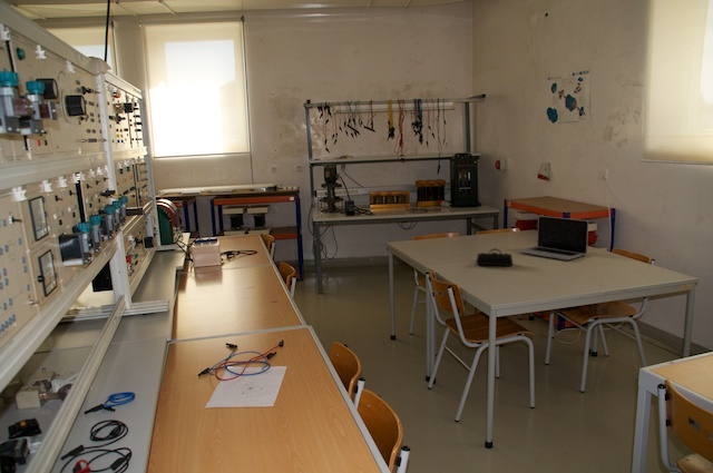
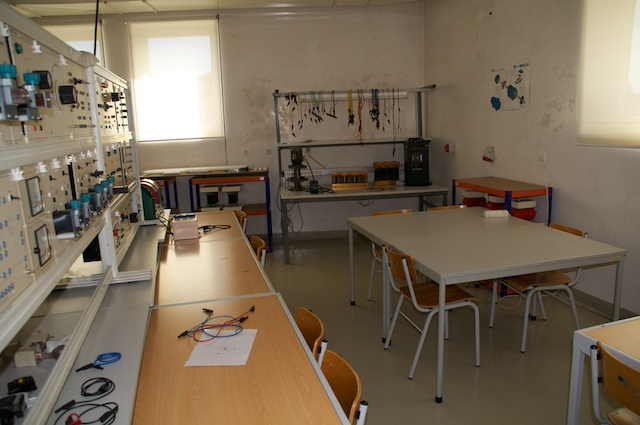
- laptop (553, 237)
- pencil case (494, 256)
